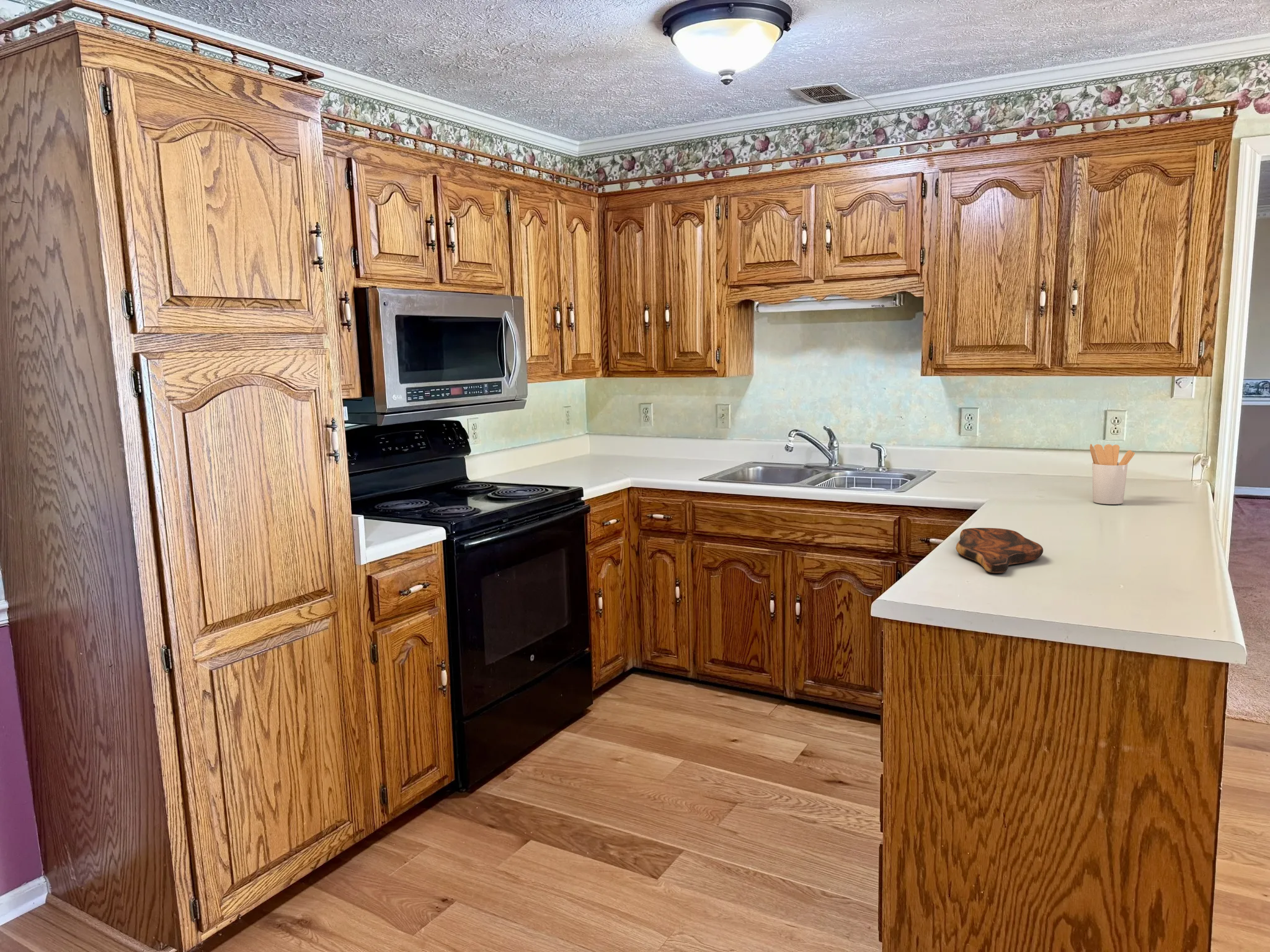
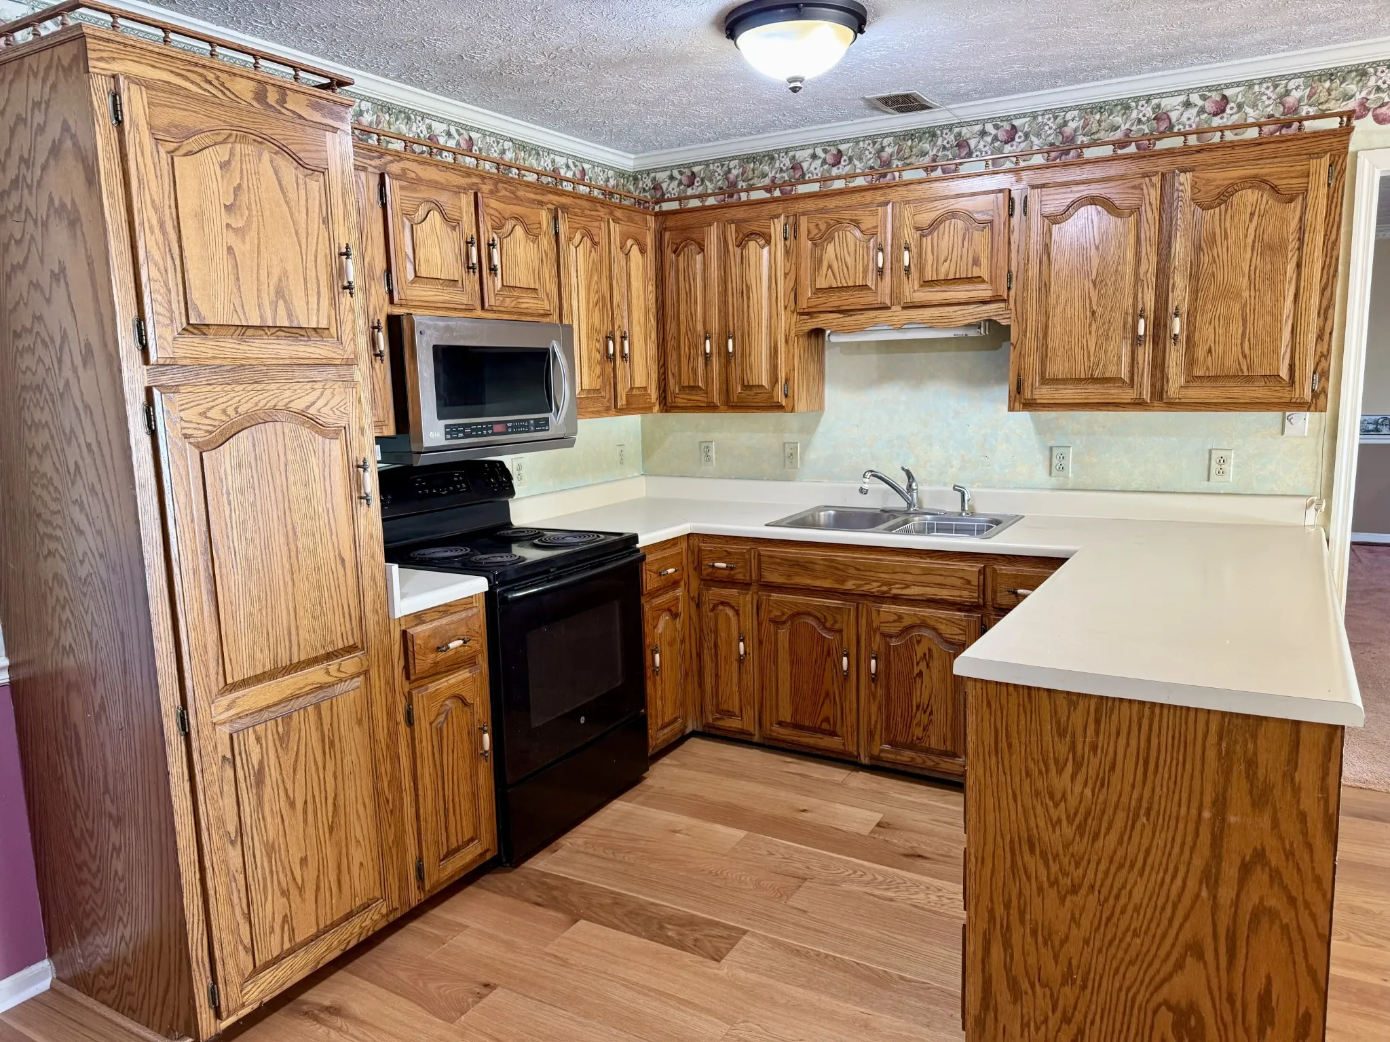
- utensil holder (1108, 472)
- cutting board (998, 548)
